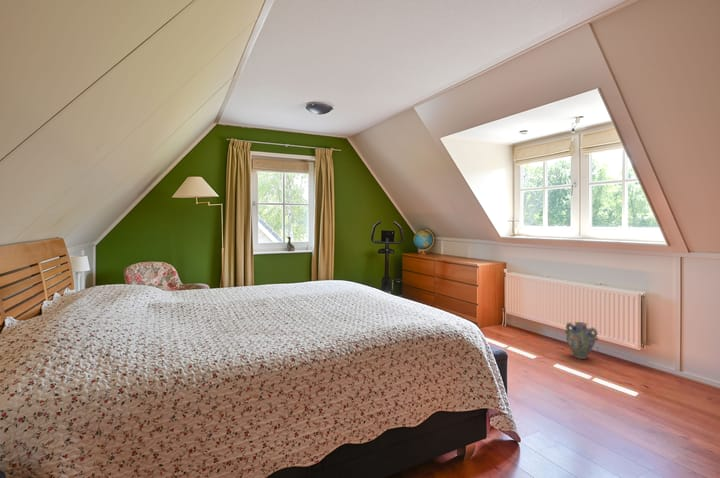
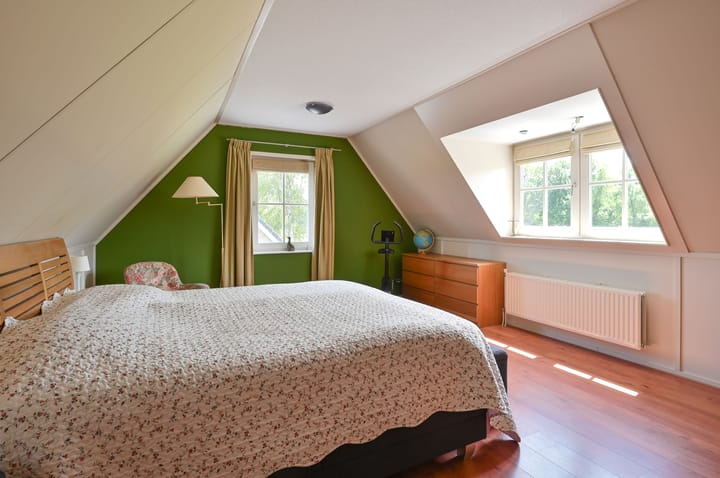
- ceramic jug (580, 340)
